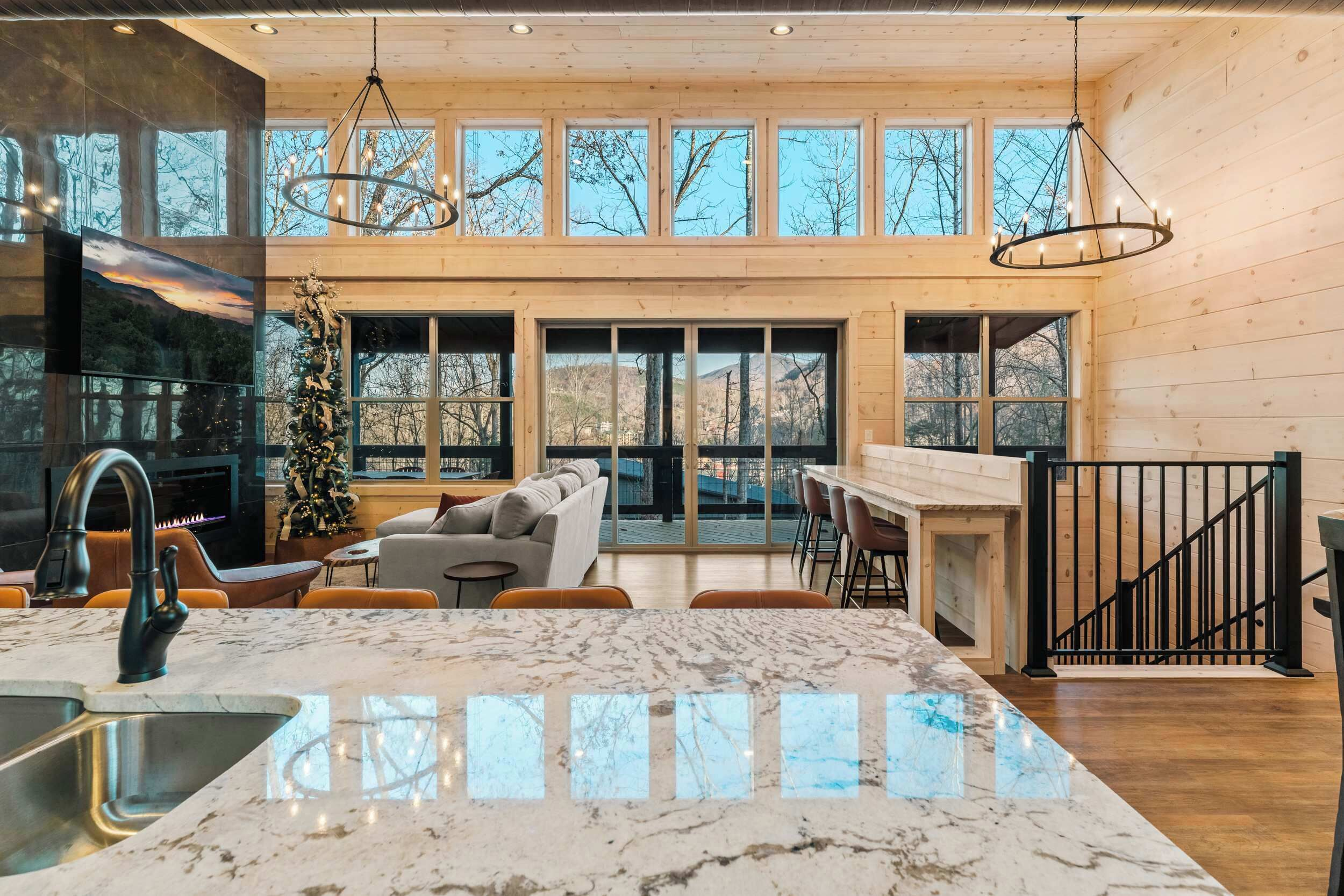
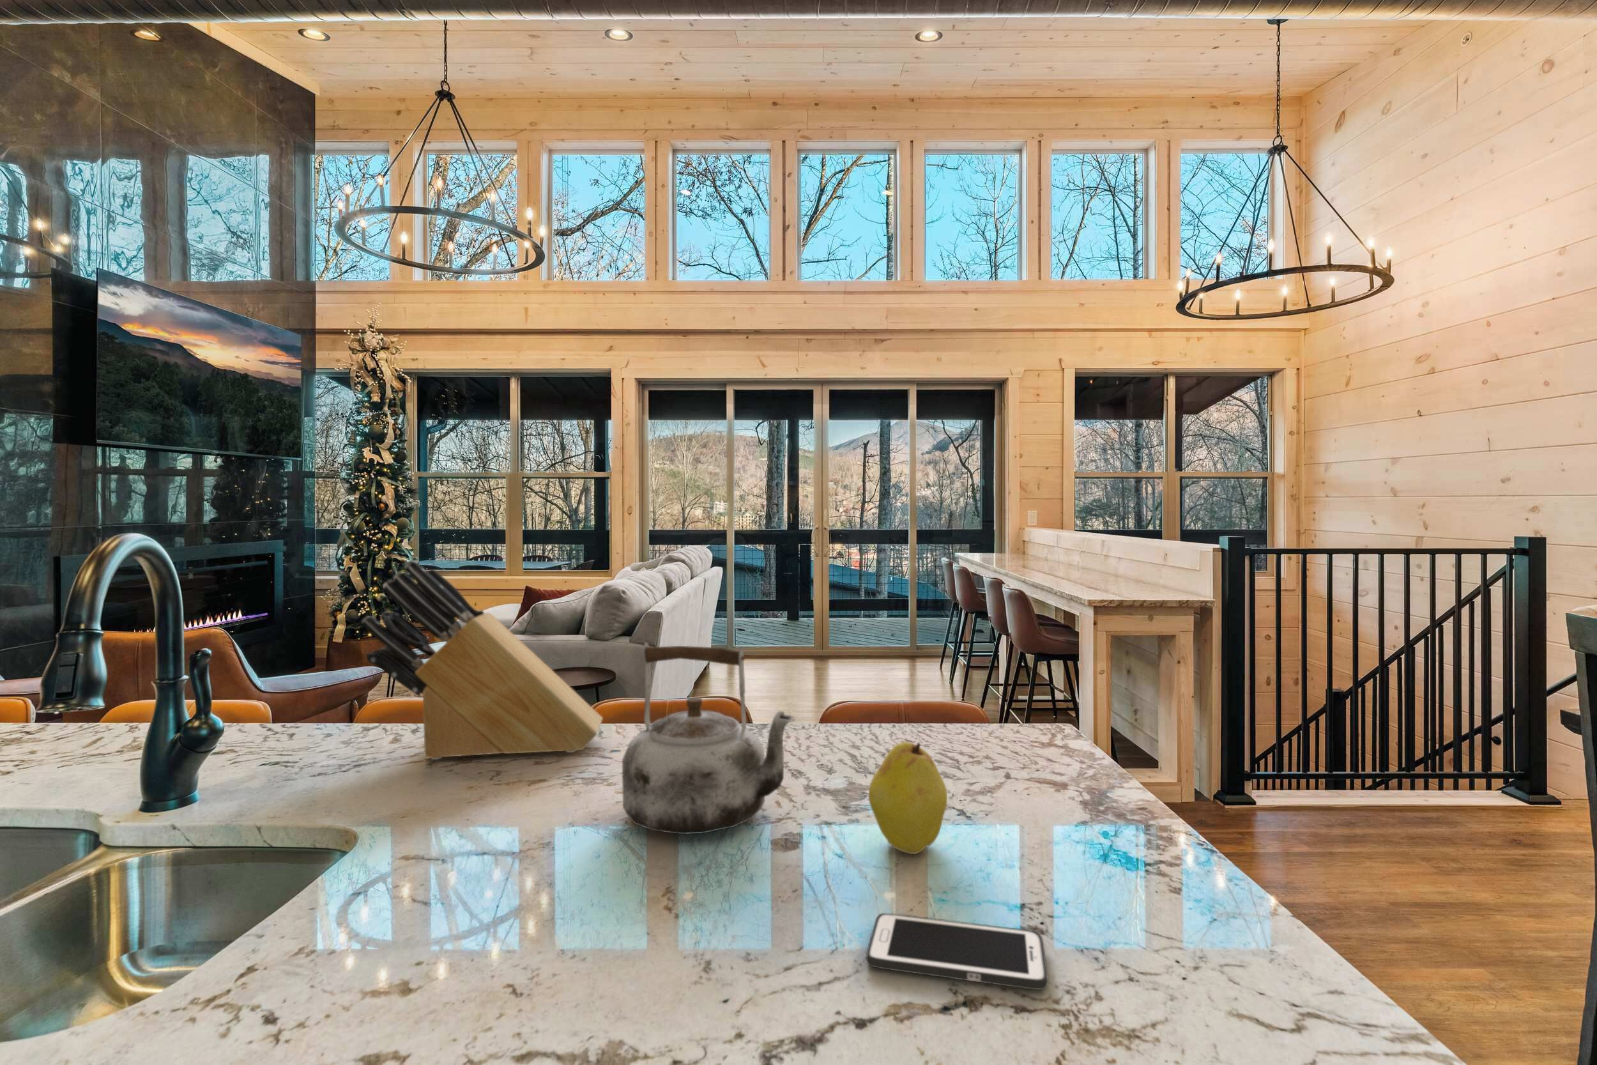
+ fruit (908, 794)
+ cell phone (955, 950)
+ knife block (488, 654)
+ kettle (711, 731)
